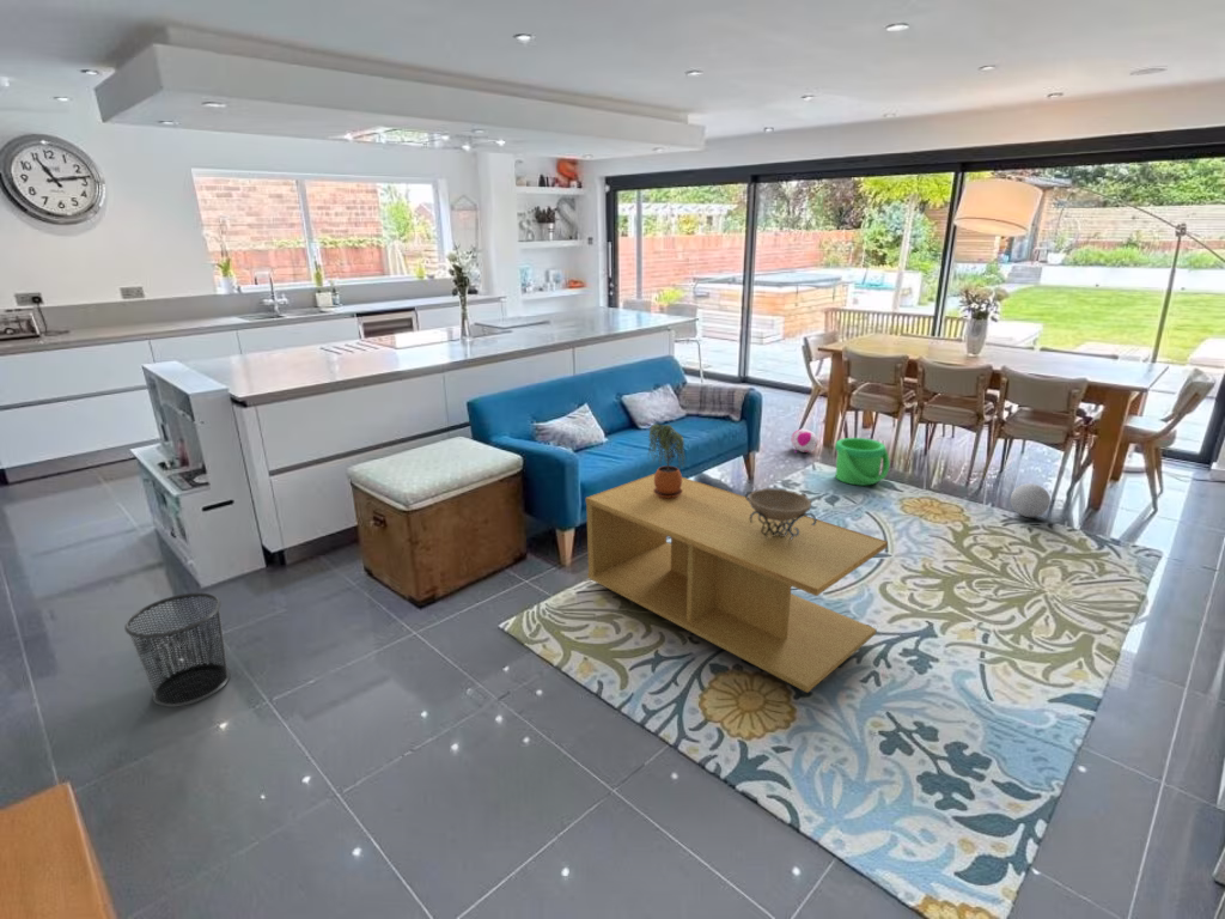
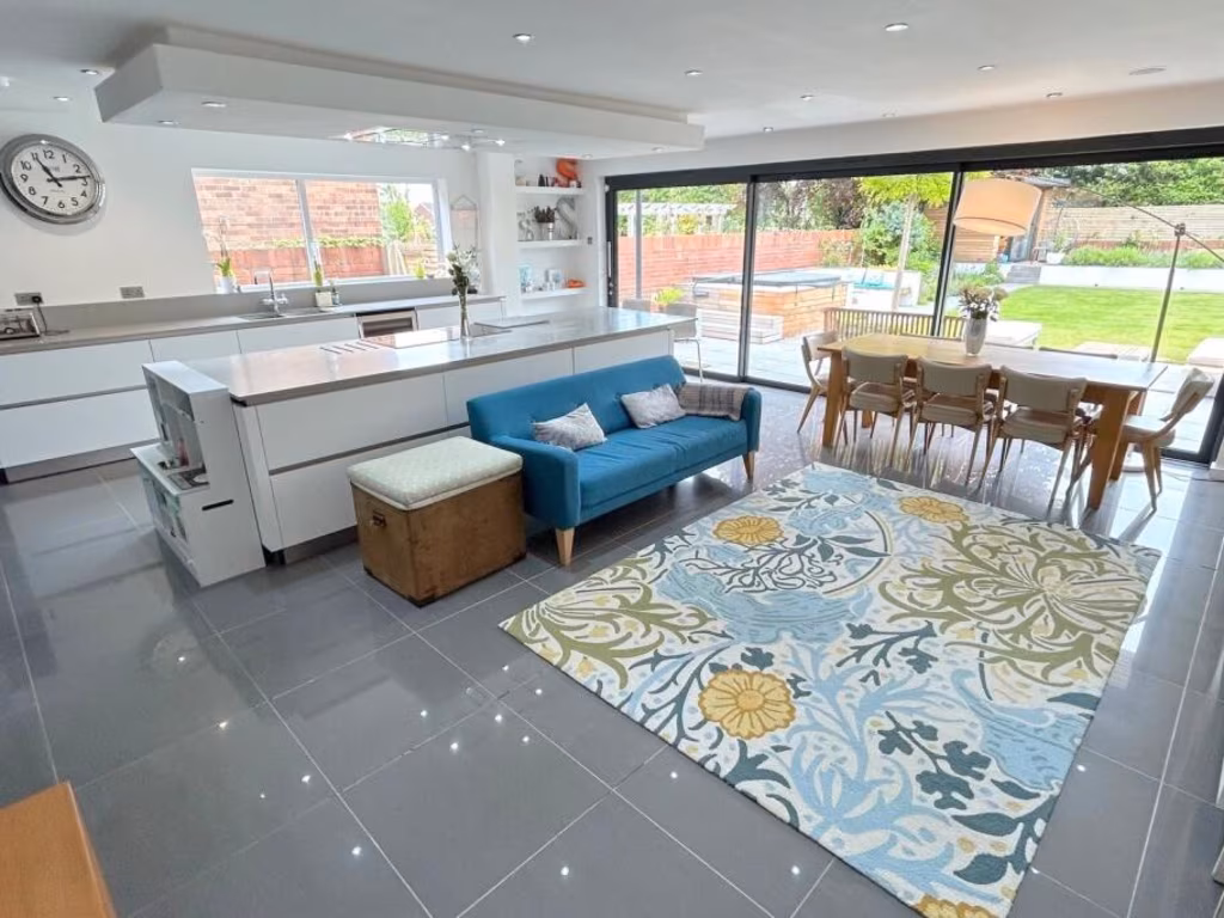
- plush toy (804, 440)
- waste bin (183, 650)
- potted plant (666, 460)
- coffee table (721, 566)
- bucket (860, 462)
- decorative bowl (778, 516)
- ball (1030, 500)
